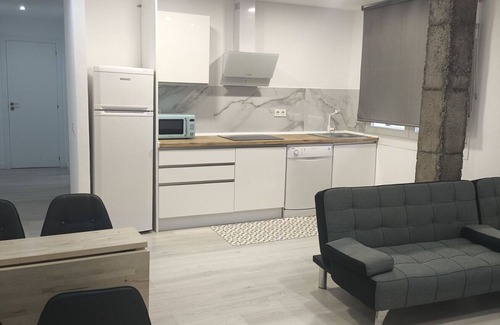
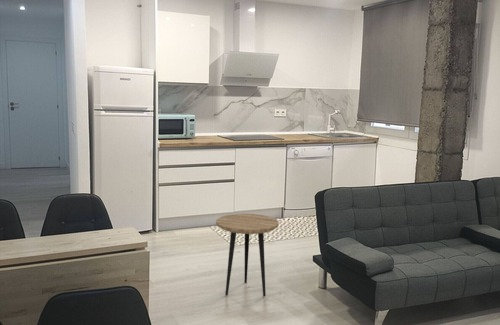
+ side table (246, 256)
